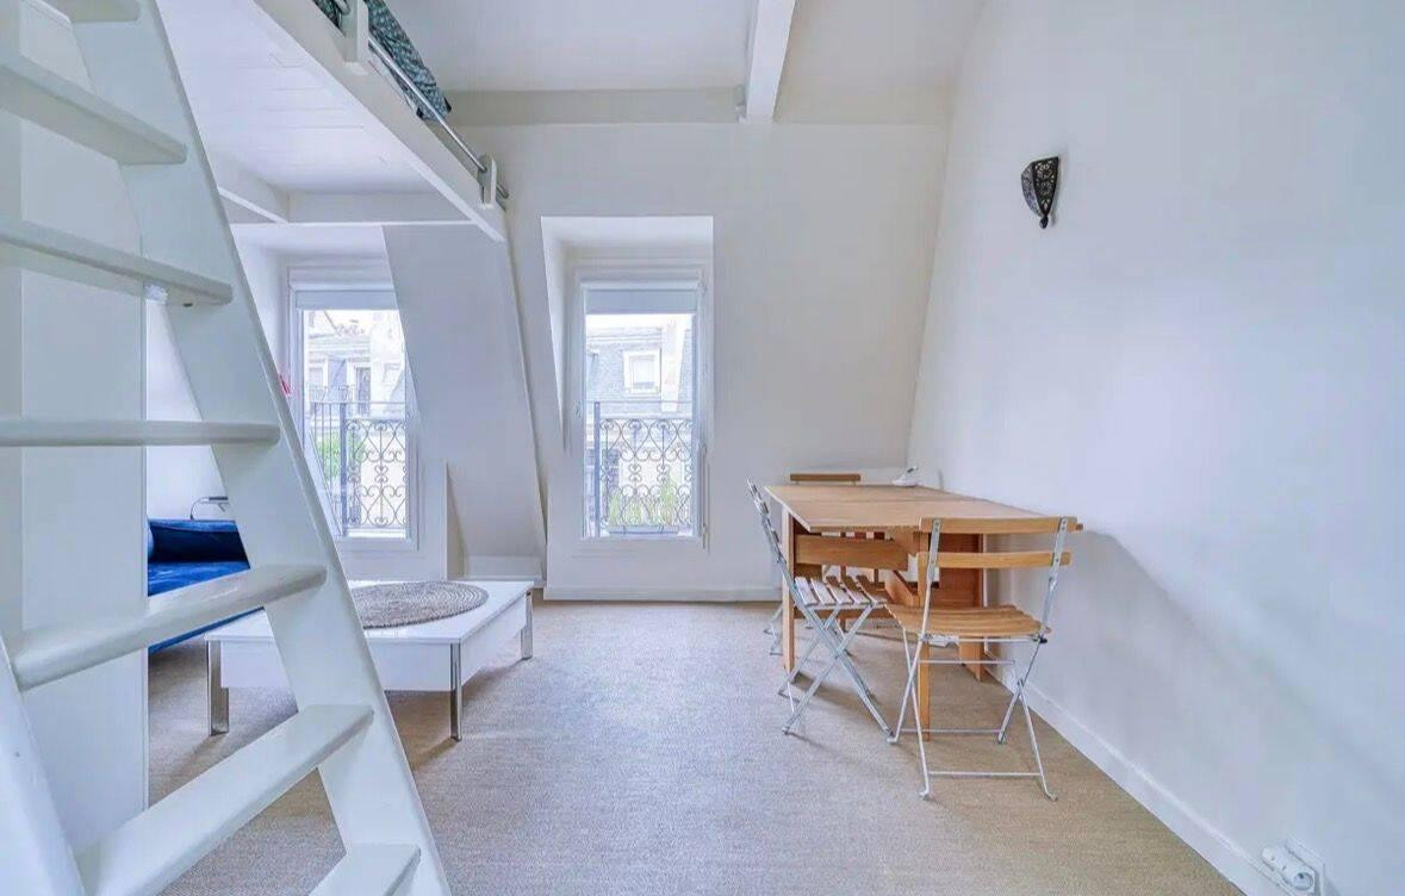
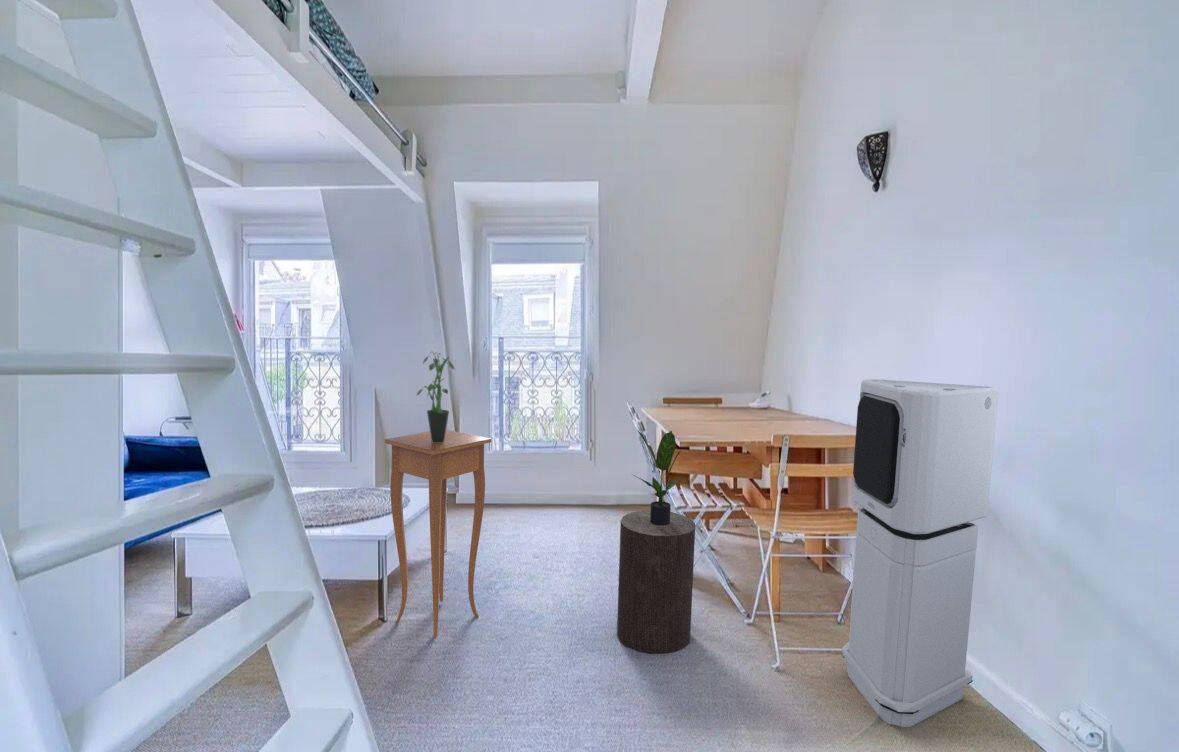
+ side table (438, 530)
+ air purifier (924, 545)
+ potted plant (437, 397)
+ stool (655, 579)
+ potted plant (654, 478)
